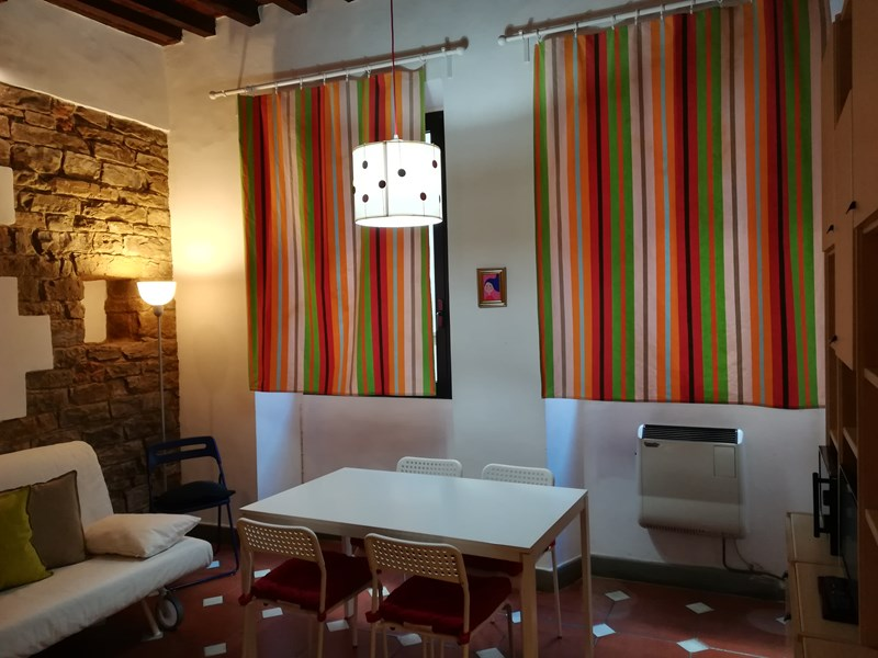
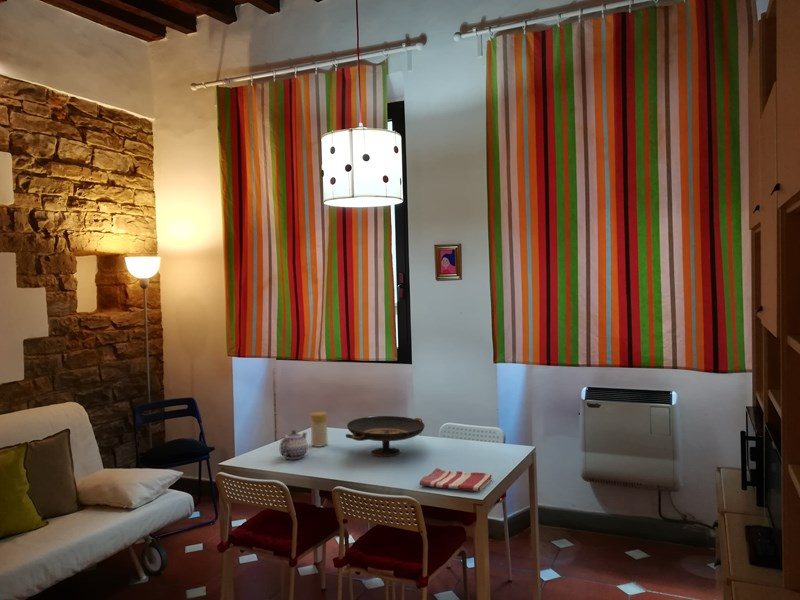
+ decorative bowl (385, 437)
+ teapot (294, 443)
+ candle (318, 429)
+ dish towel (456, 479)
